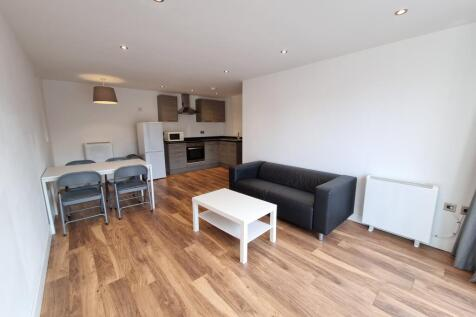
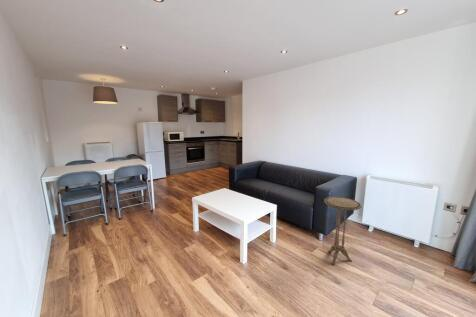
+ side table (338, 231)
